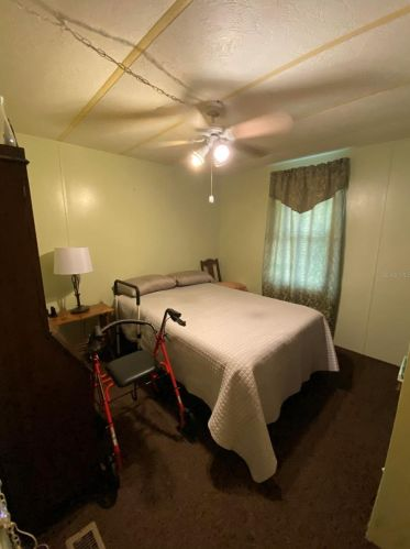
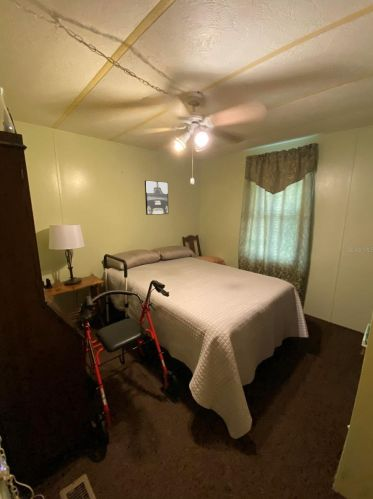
+ wall art (157, 198)
